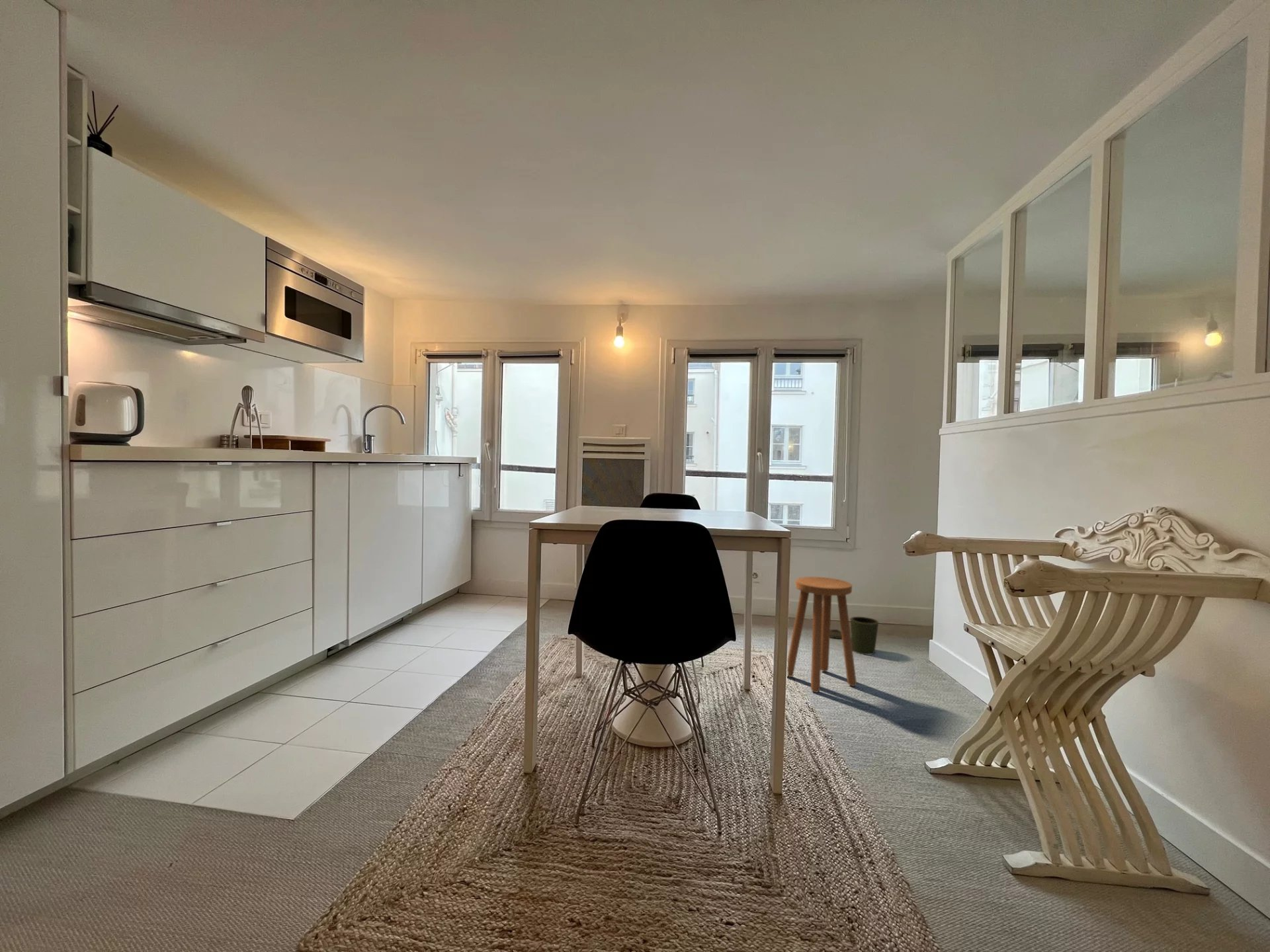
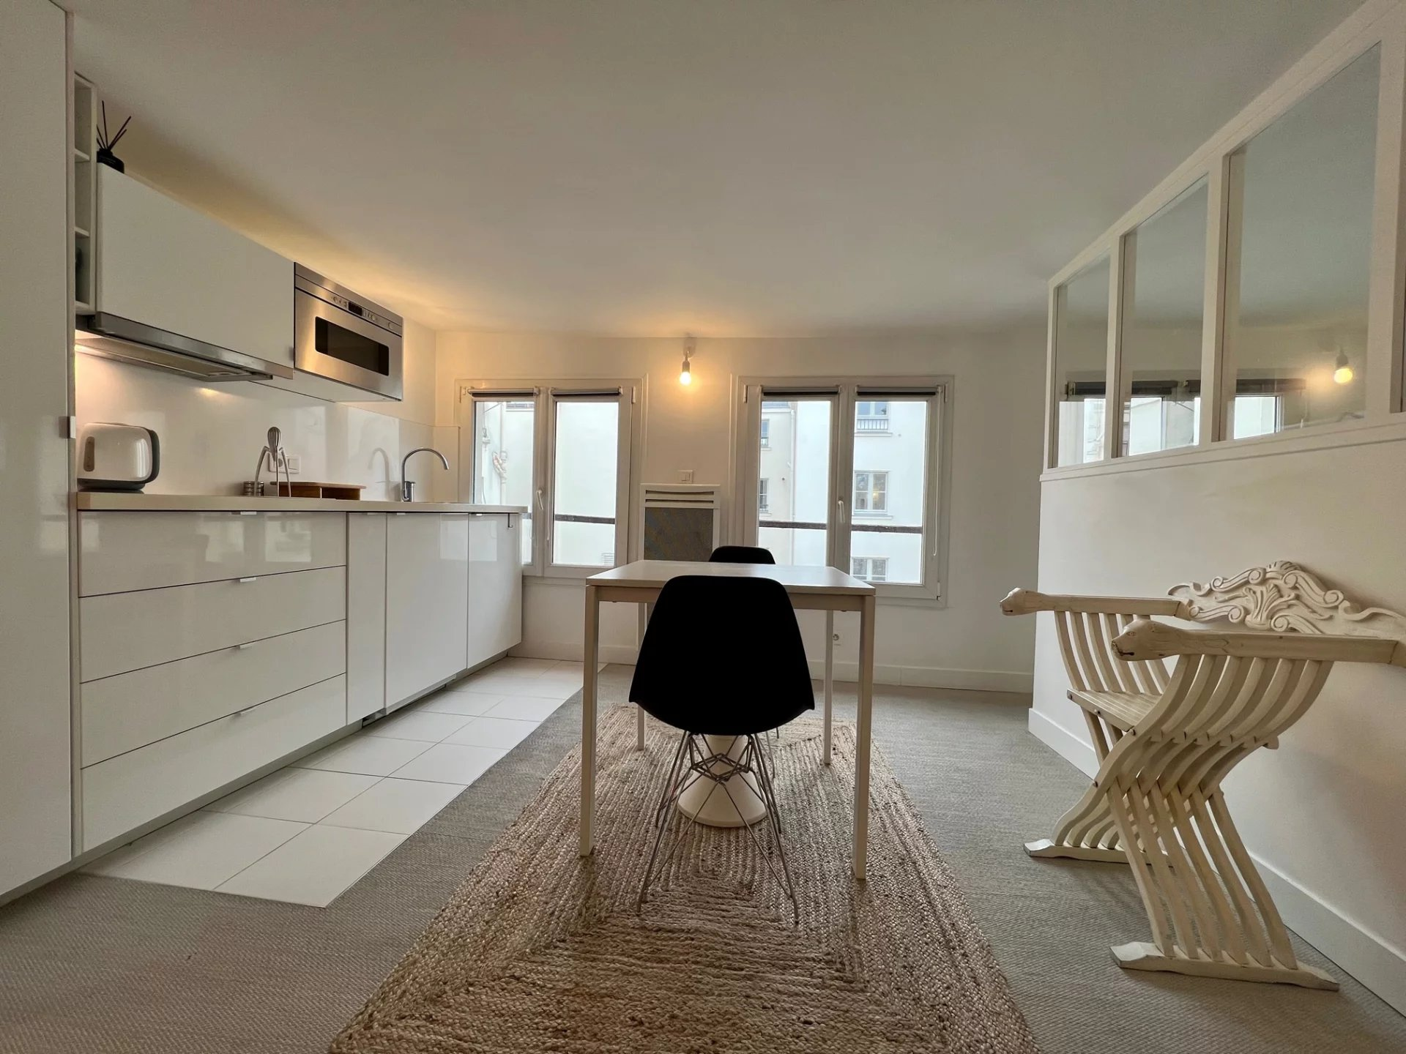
- trash can (851, 628)
- stool (822, 631)
